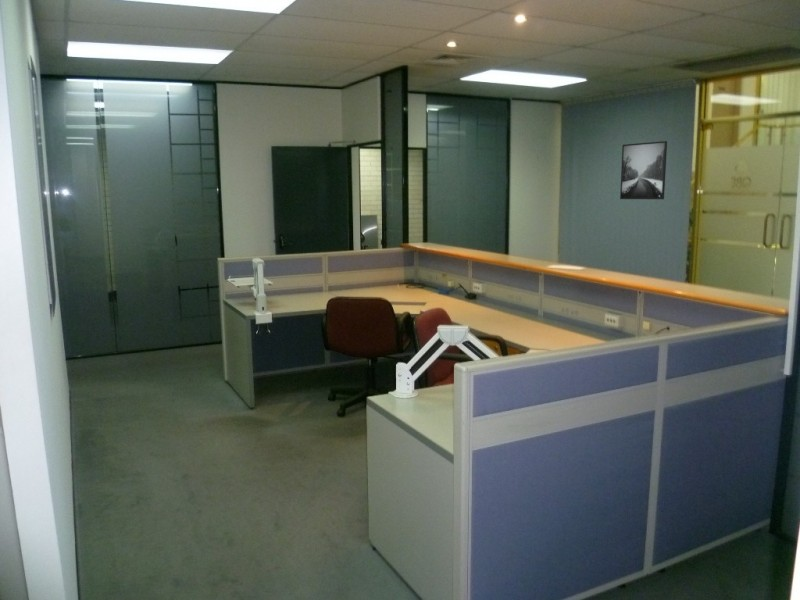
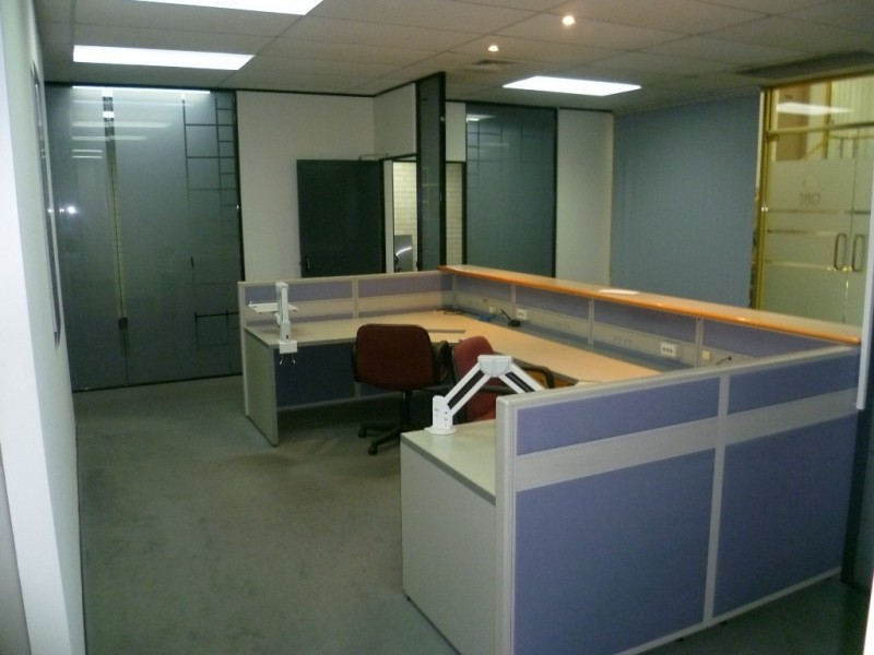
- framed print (642, 171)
